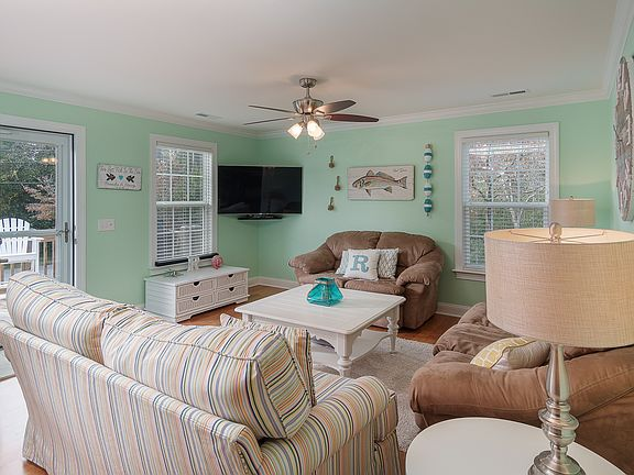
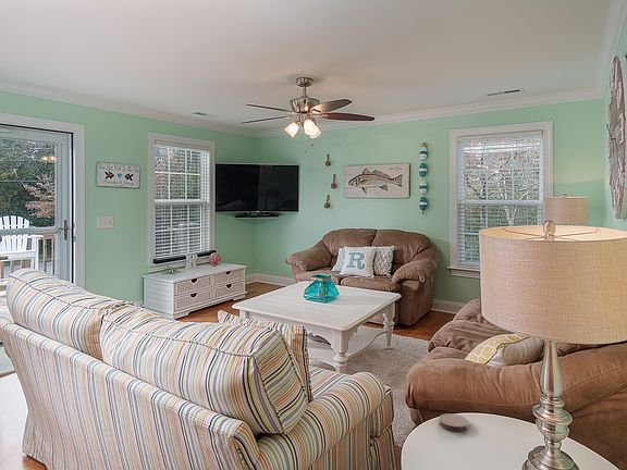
+ coaster (453, 421)
